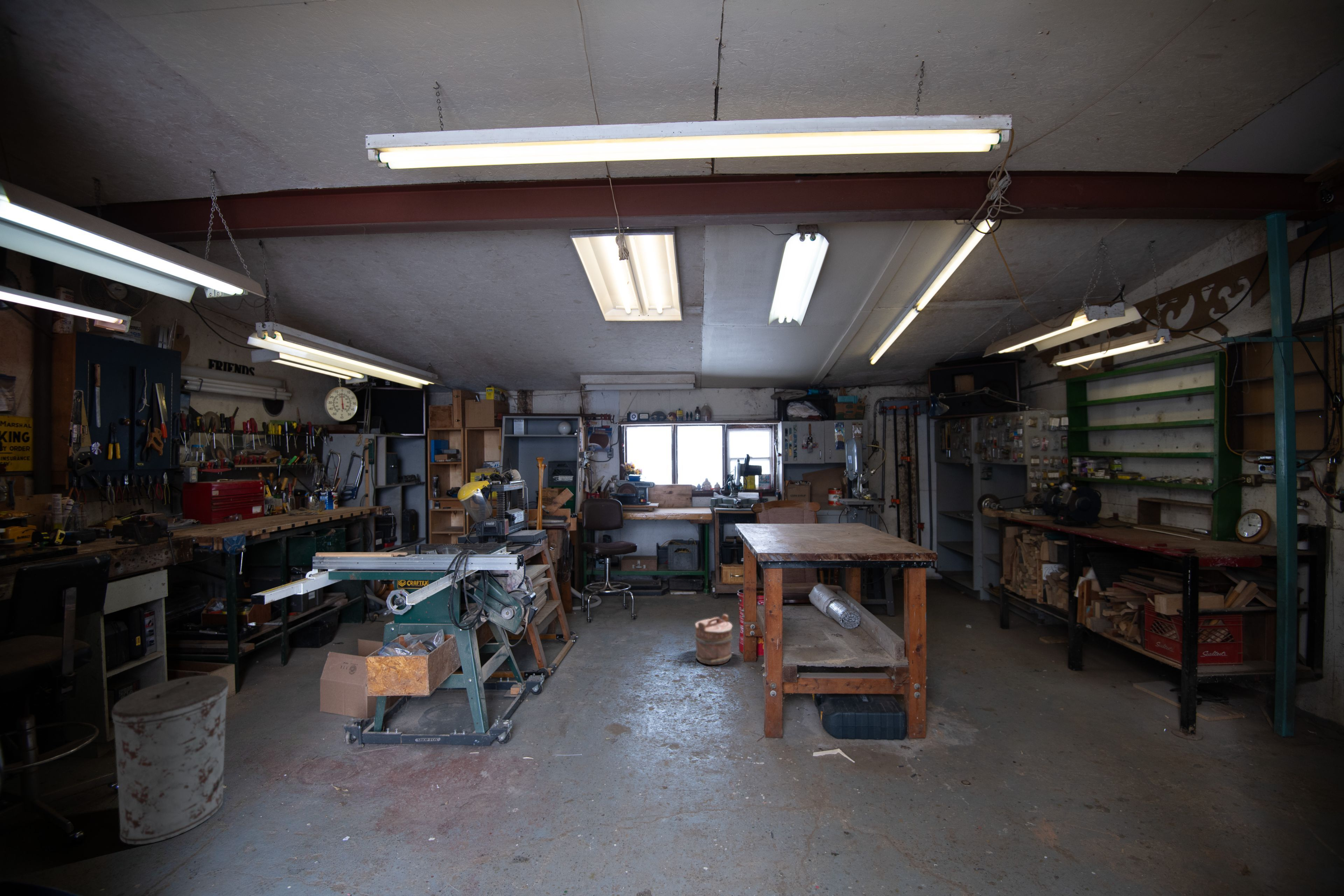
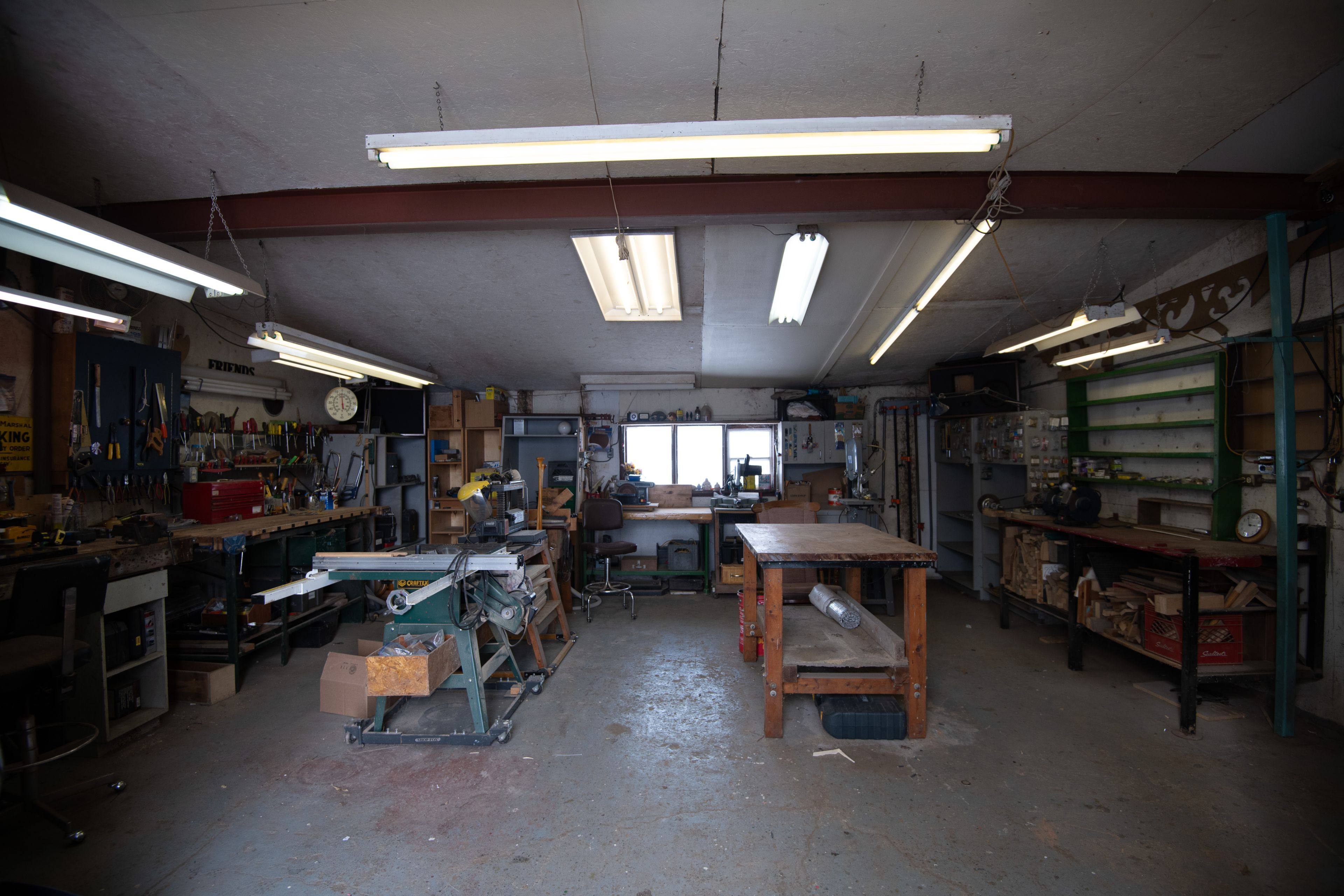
- trash can (174, 752)
- bucket (714, 638)
